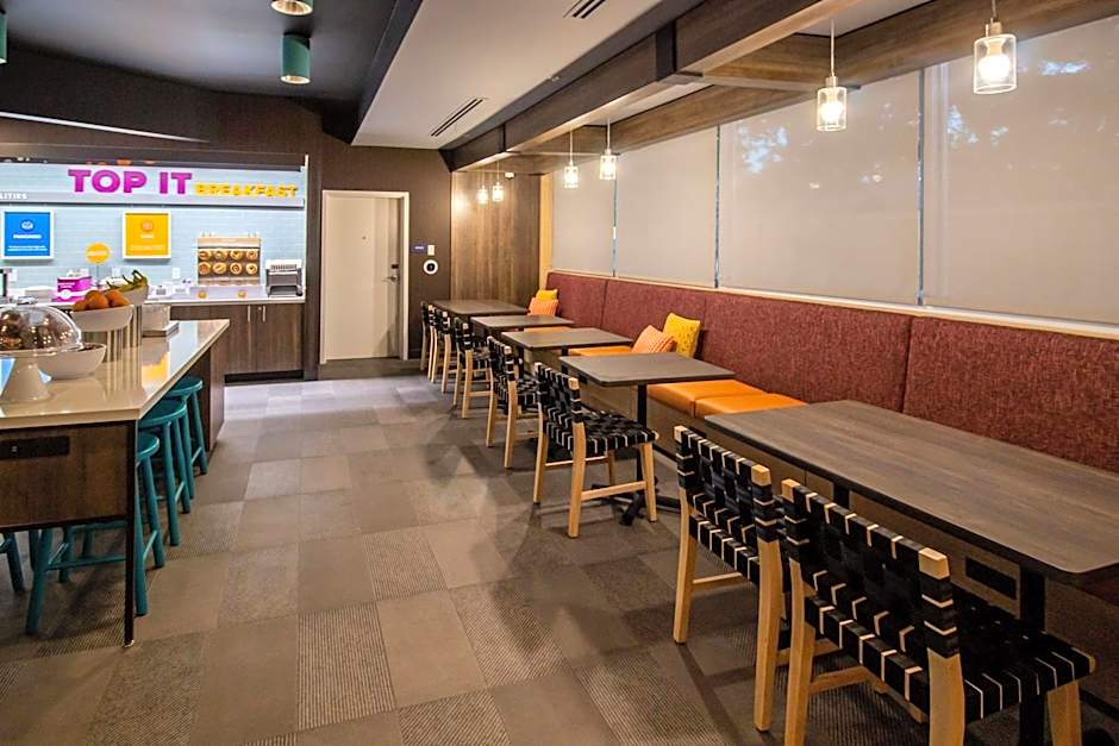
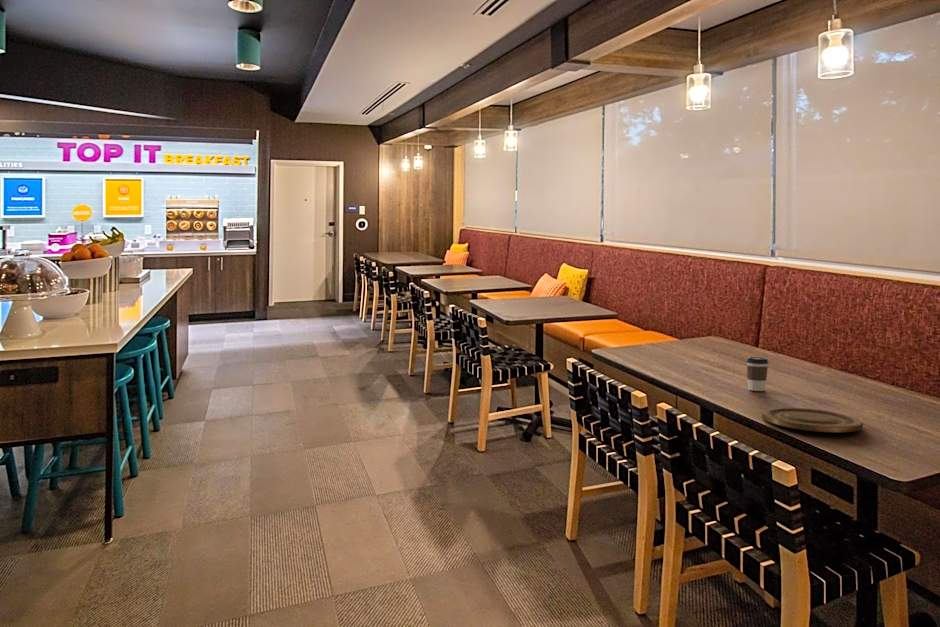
+ plate (810, 419)
+ coffee cup (757, 373)
